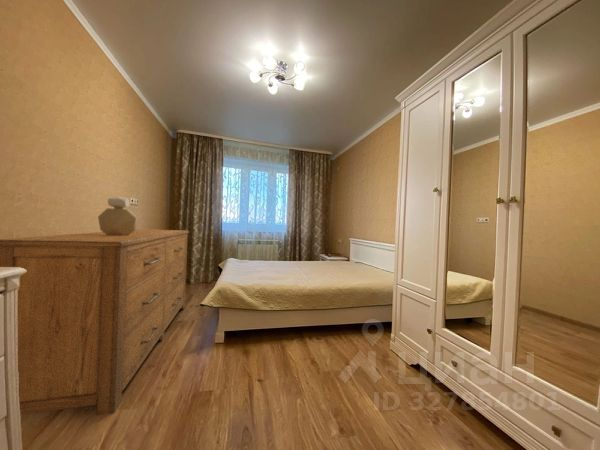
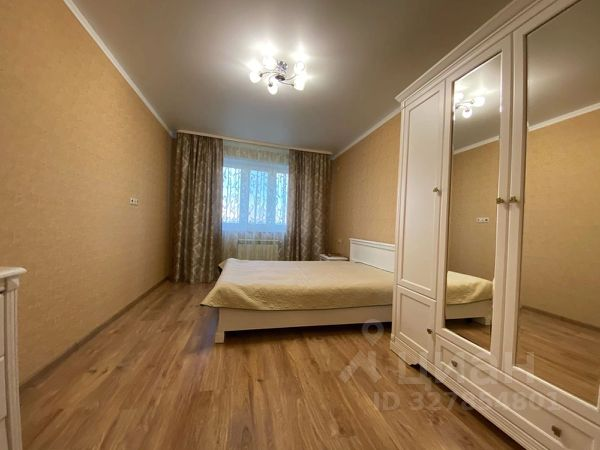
- perfume bottle (118, 215)
- dresser (133, 287)
